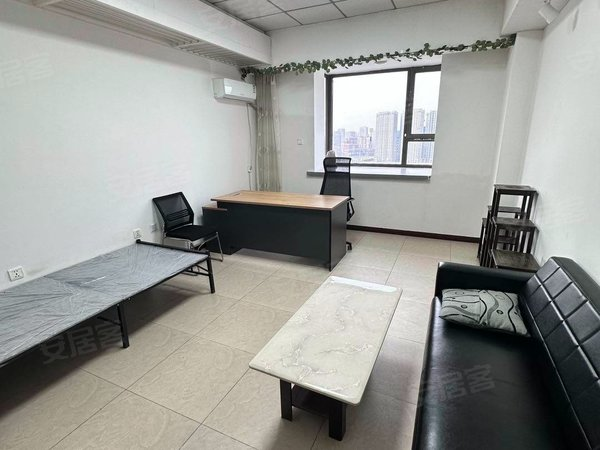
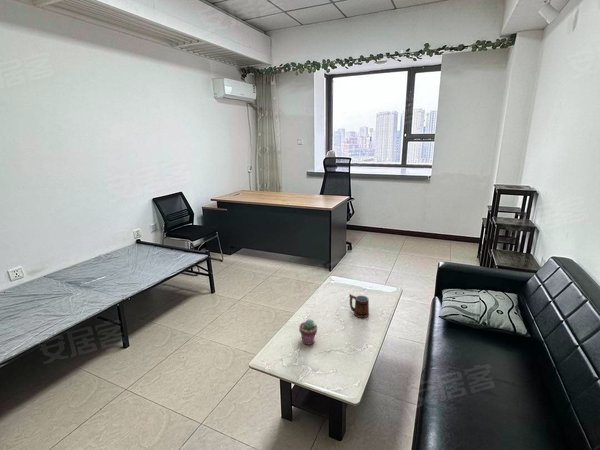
+ potted succulent (308, 331)
+ mug (358, 304)
